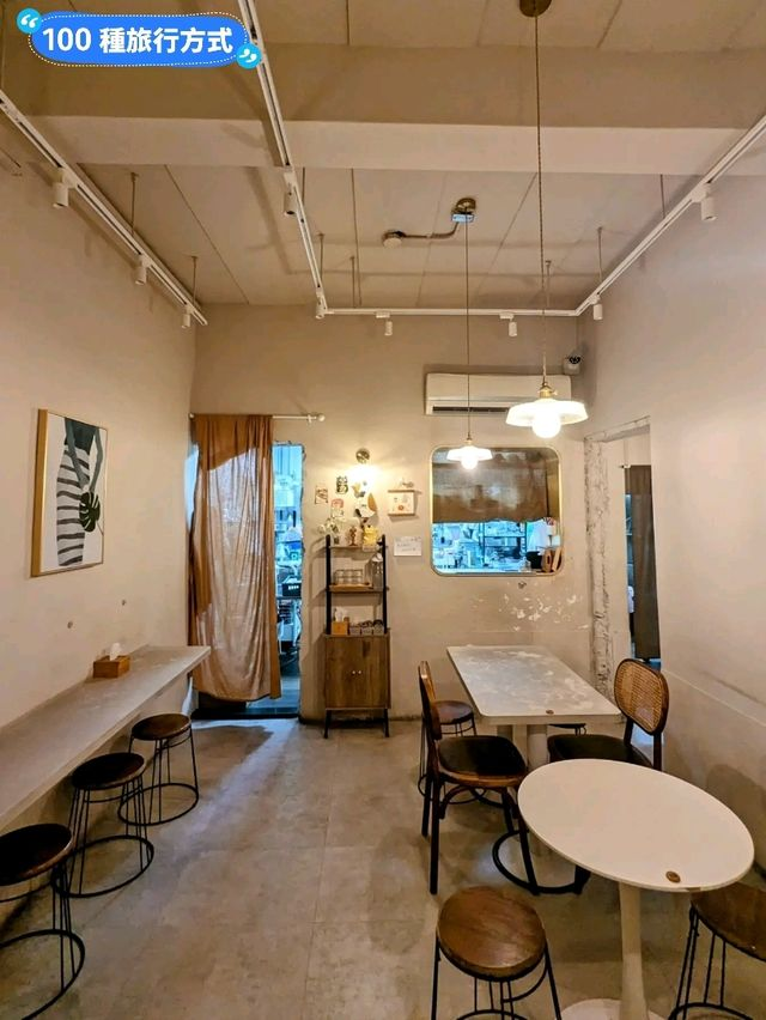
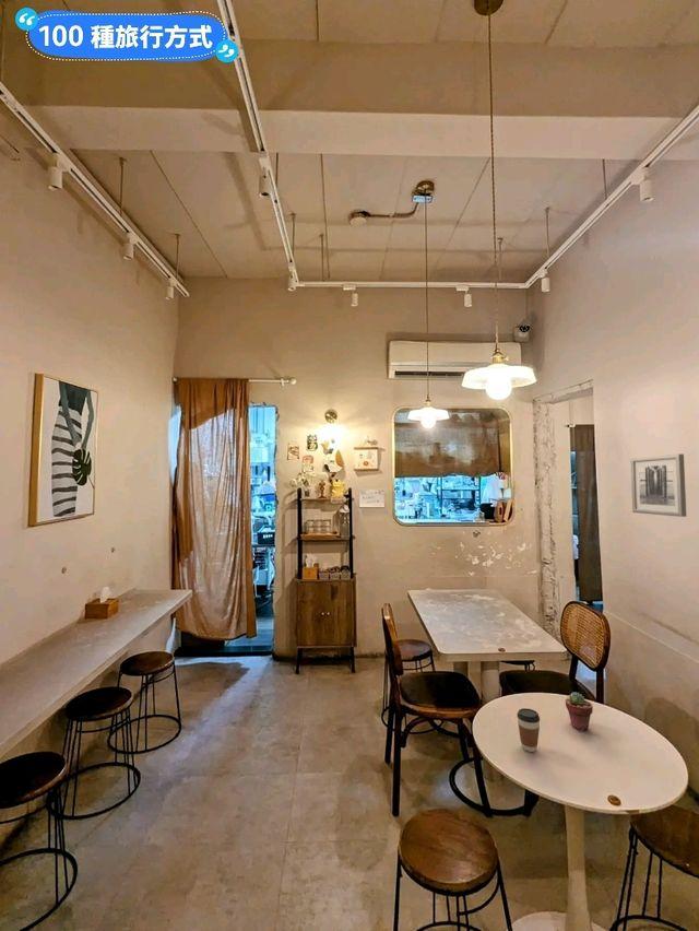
+ wall art (655, 485)
+ potted succulent (579, 709)
+ coffee cup (529, 730)
